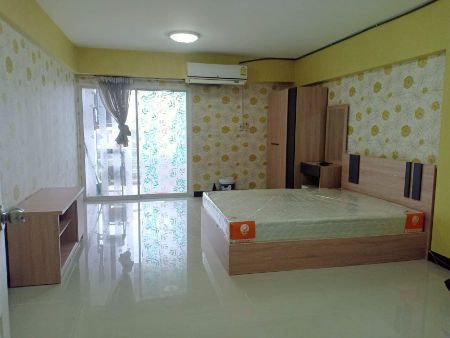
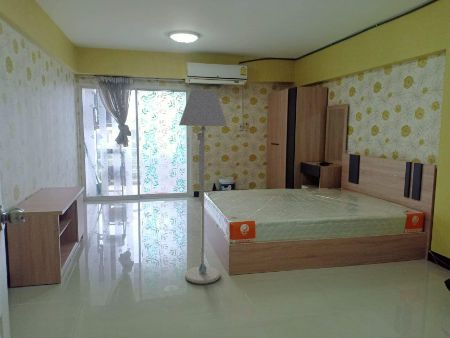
+ floor lamp (202, 186)
